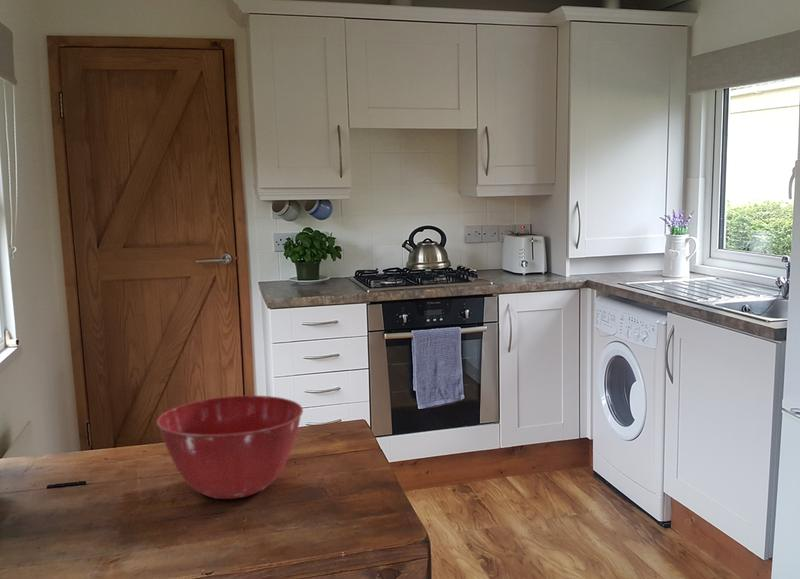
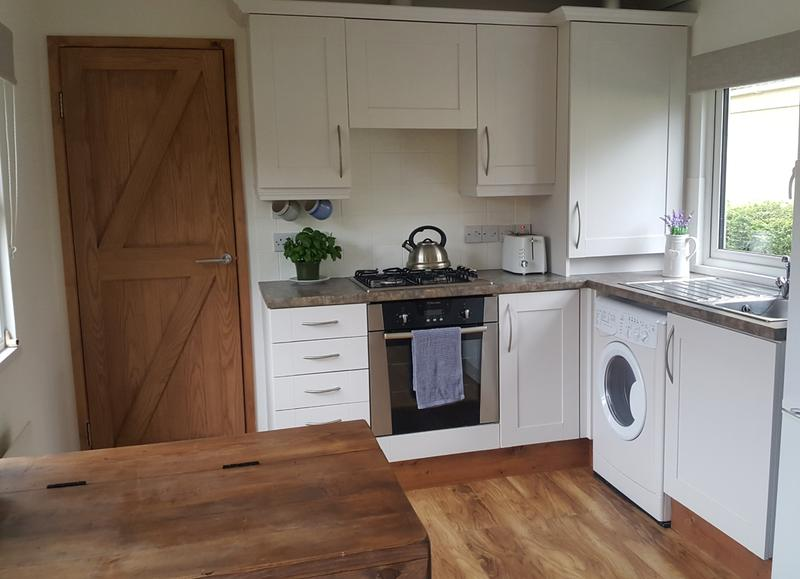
- mixing bowl (233, 449)
